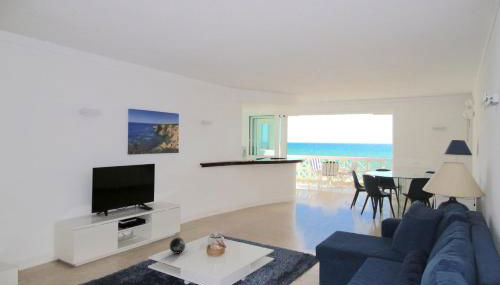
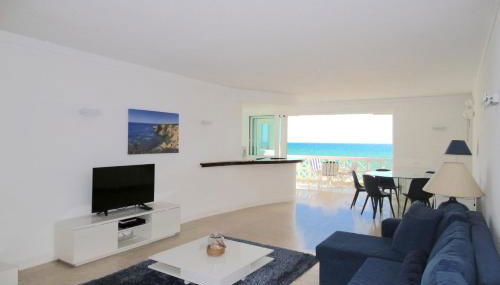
- decorative orb (177, 245)
